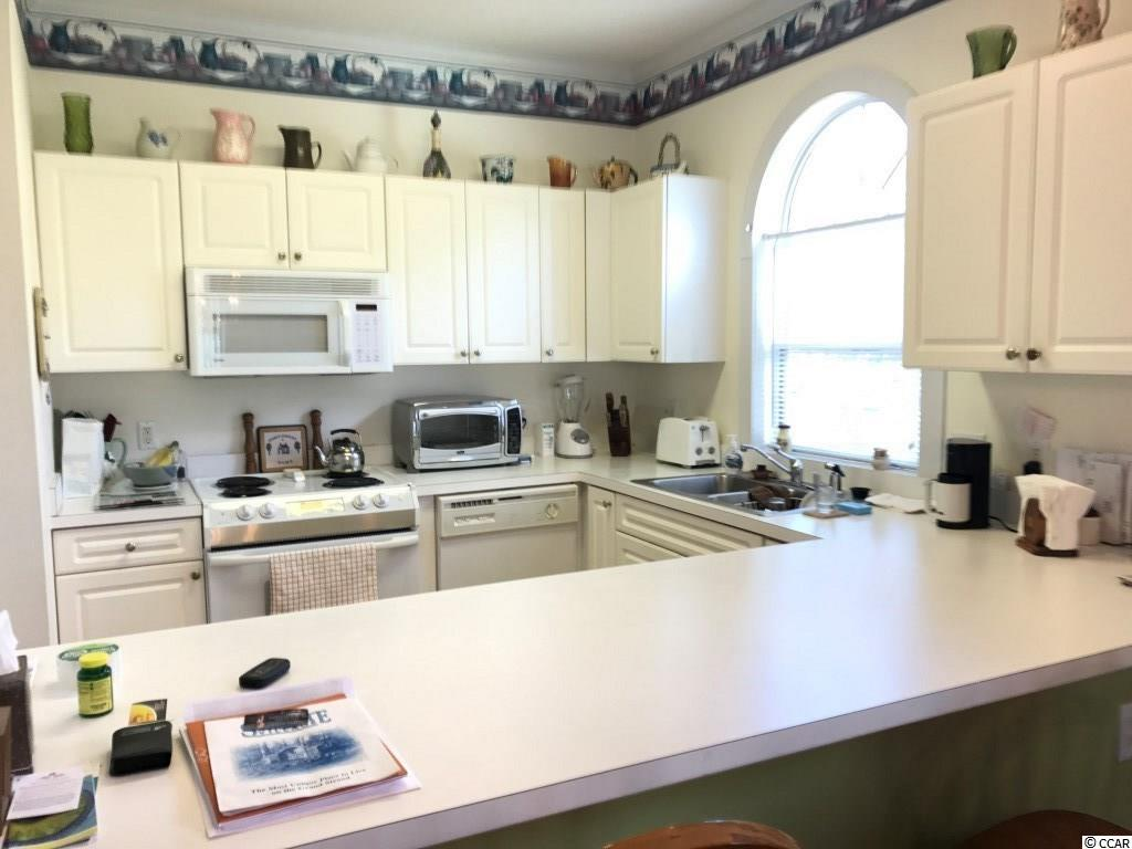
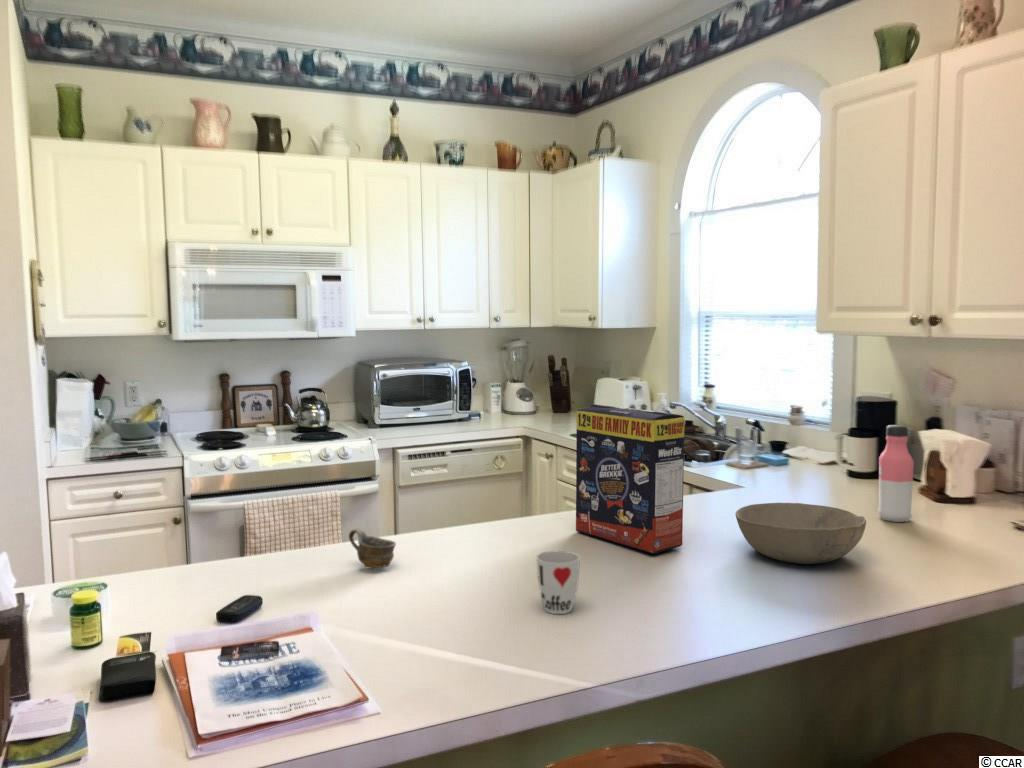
+ water bottle (895, 472)
+ cup (558, 583)
+ cereal box (627, 474)
+ cup (374, 548)
+ bowl (798, 534)
